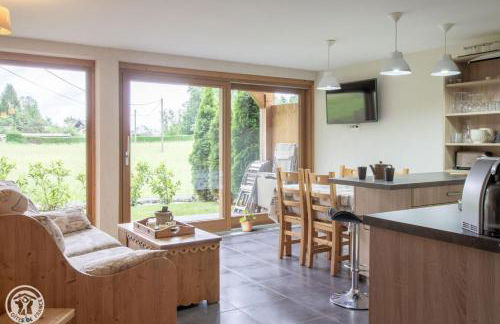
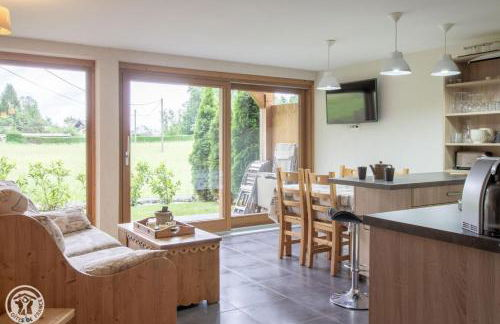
- potted plant (245, 218)
